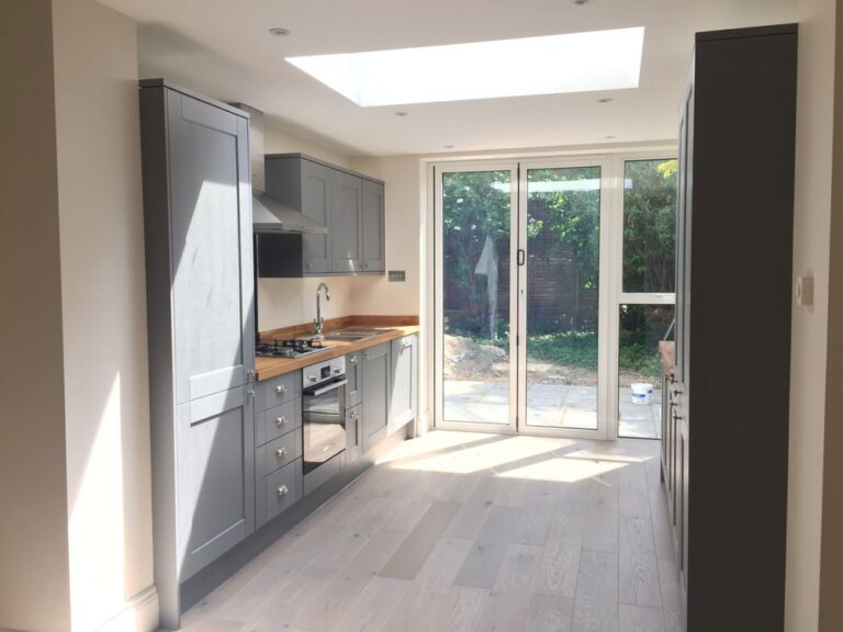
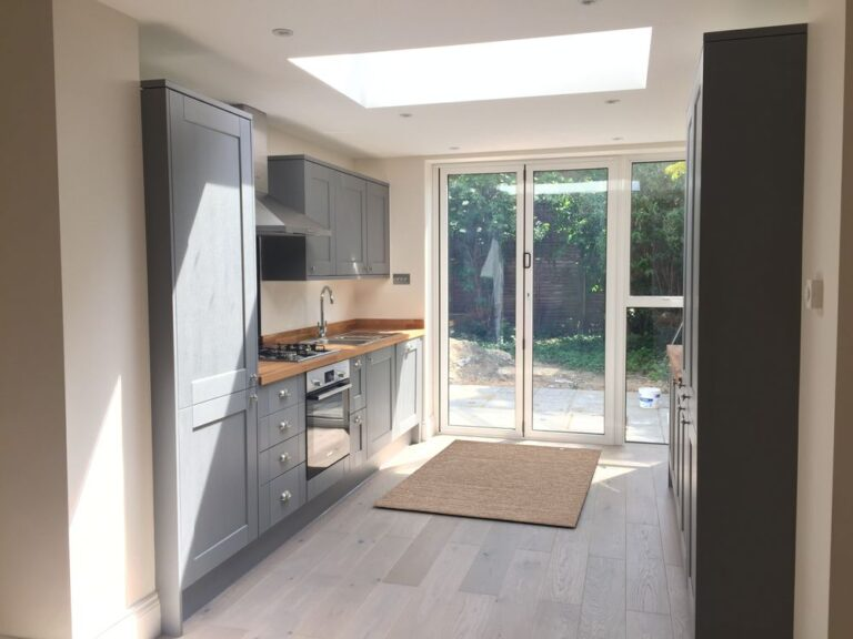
+ rug (502, 474)
